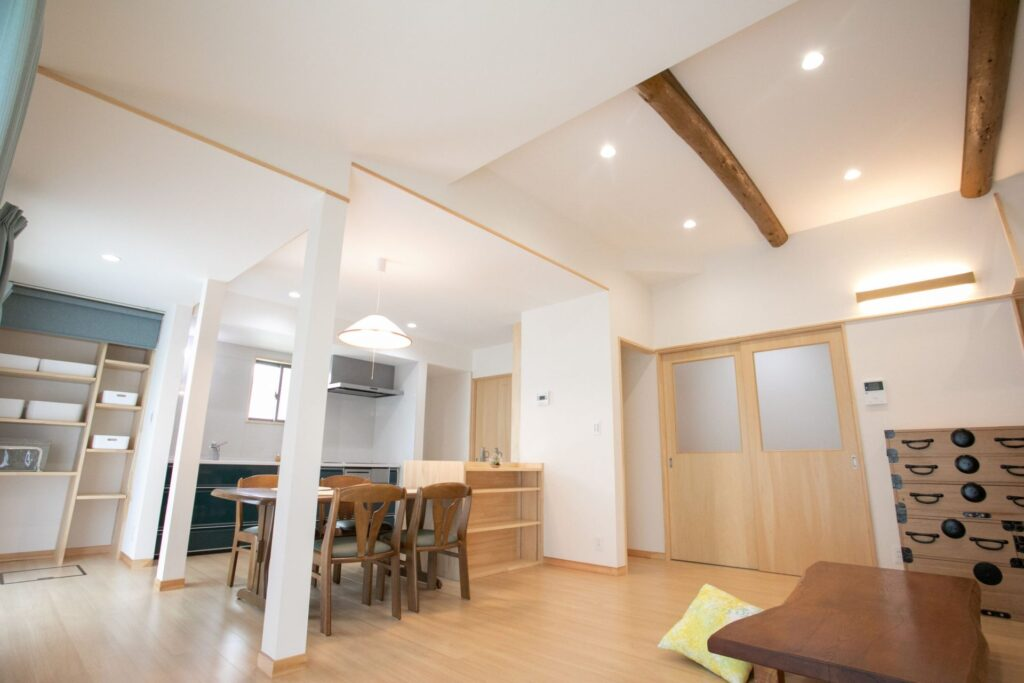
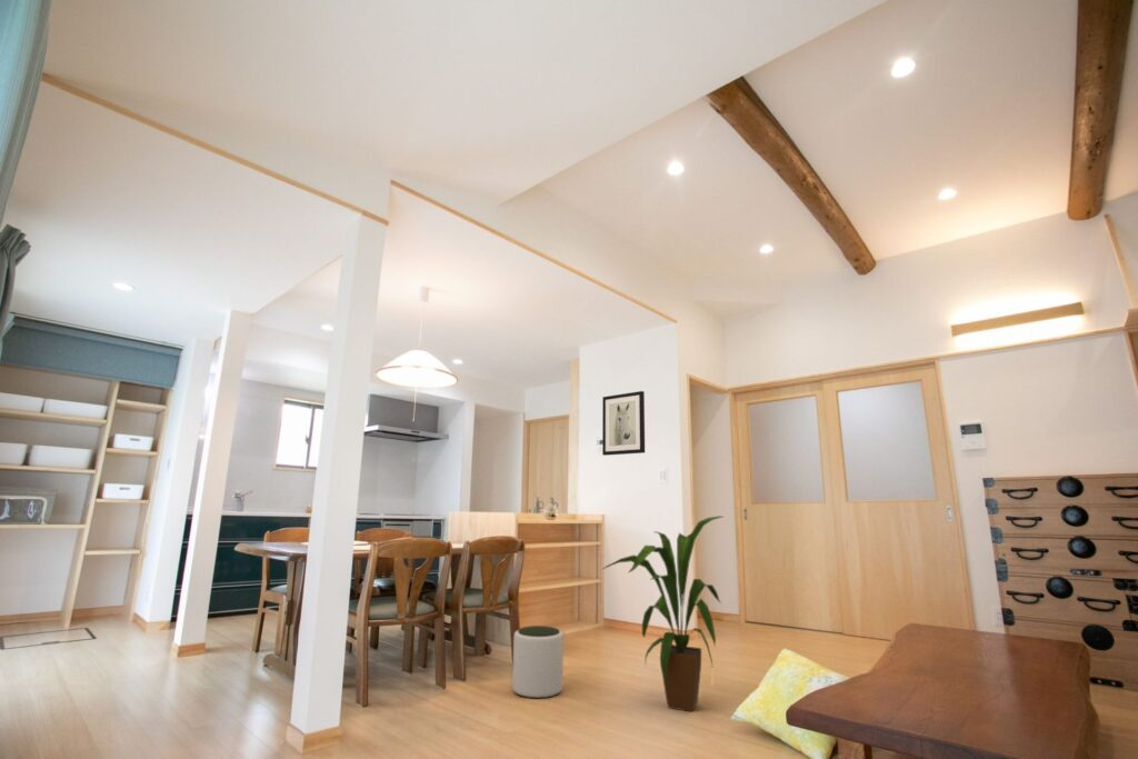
+ house plant (665, 606)
+ plant pot (538, 660)
+ wall art (622, 423)
